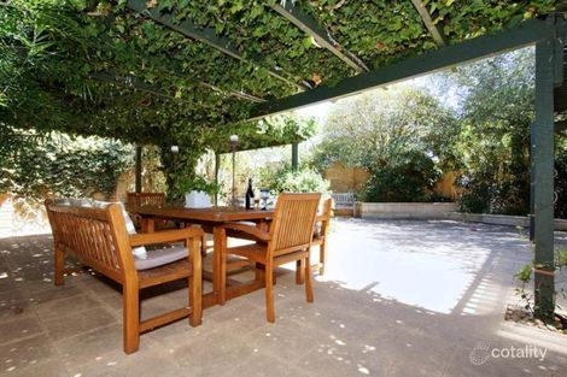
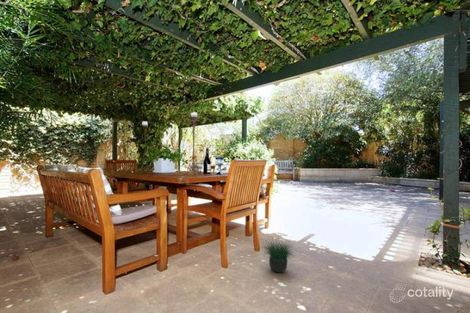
+ potted plant (278, 250)
